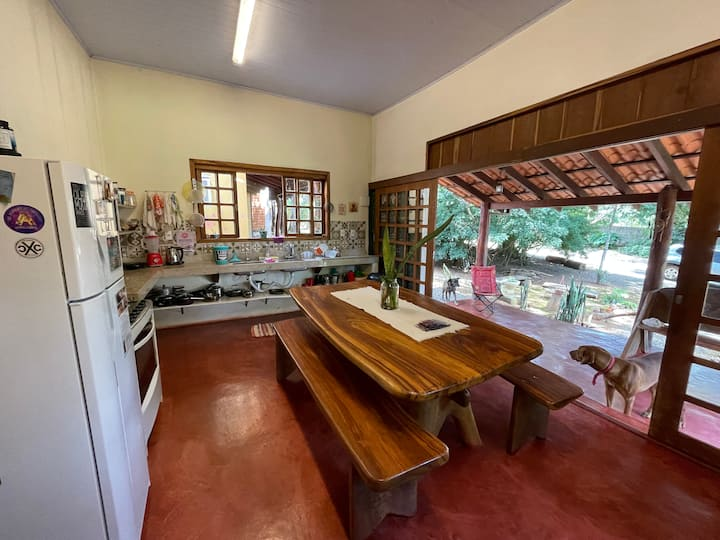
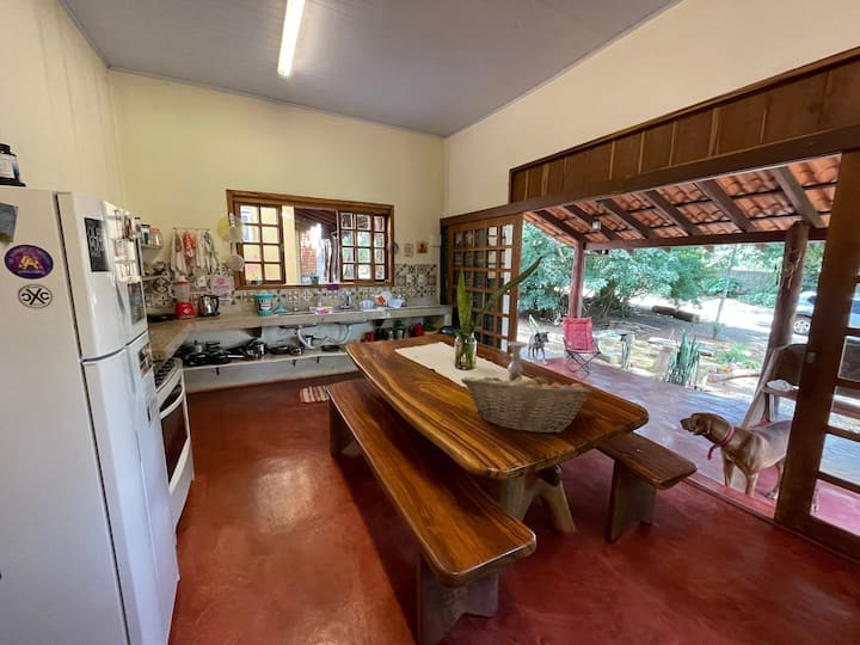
+ candle holder (515, 366)
+ fruit basket (522, 394)
